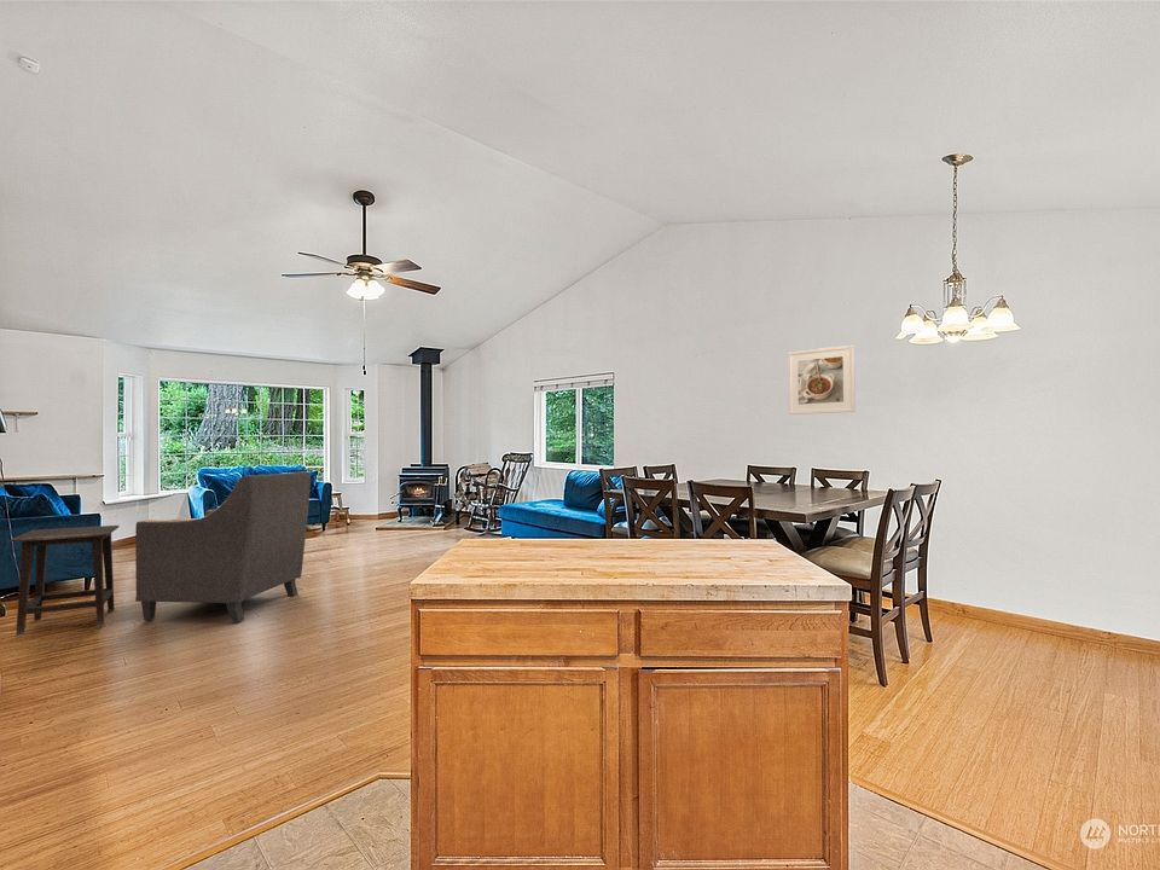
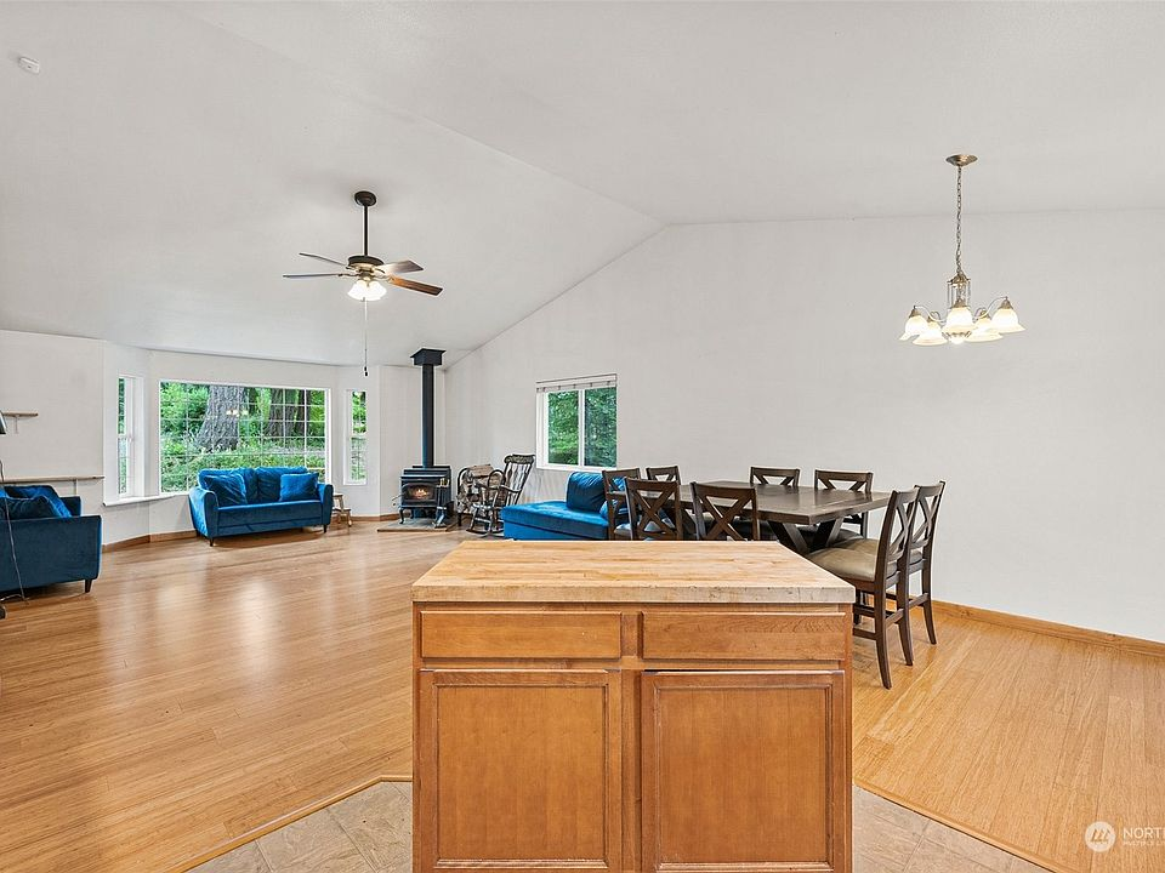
- chair (226, 539)
- side table (68, 592)
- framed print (819, 381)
